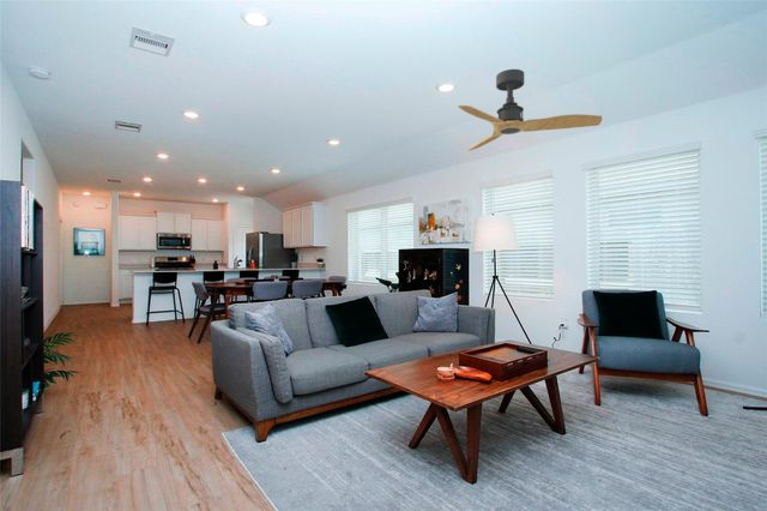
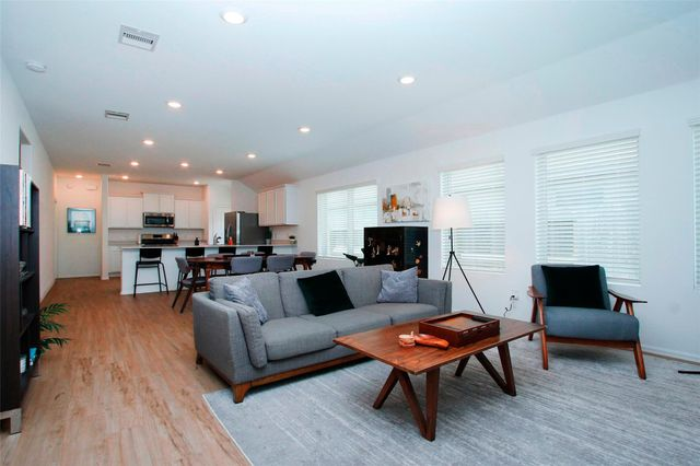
- ceiling fan (521, 107)
